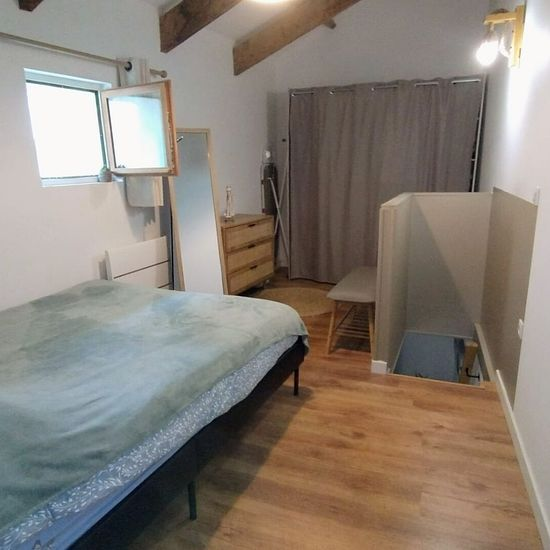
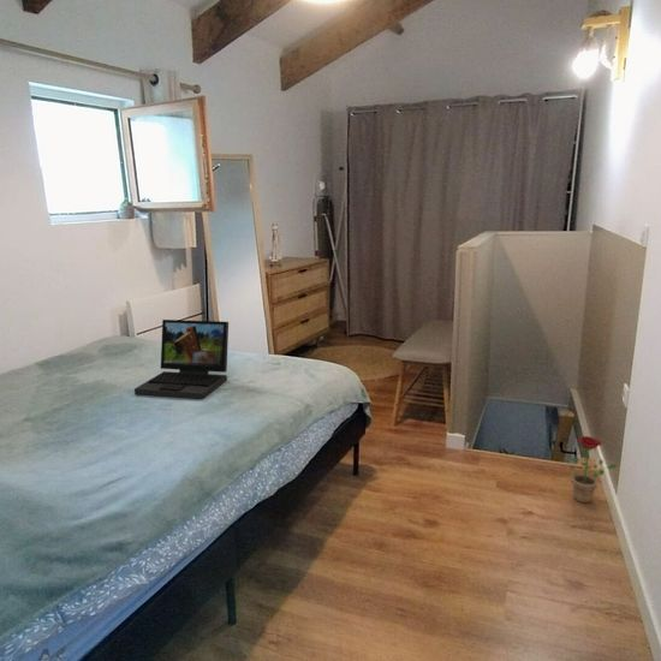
+ laptop (183, 356)
+ decorative plant (590, 466)
